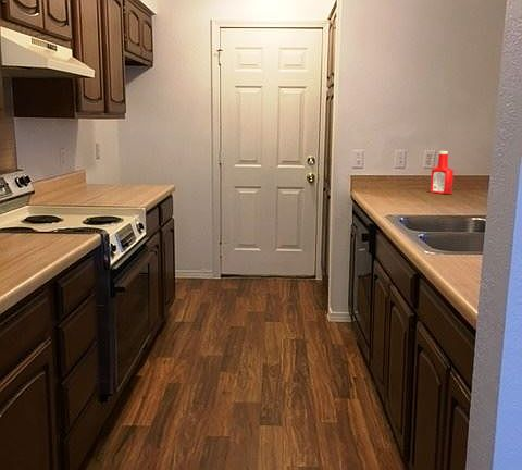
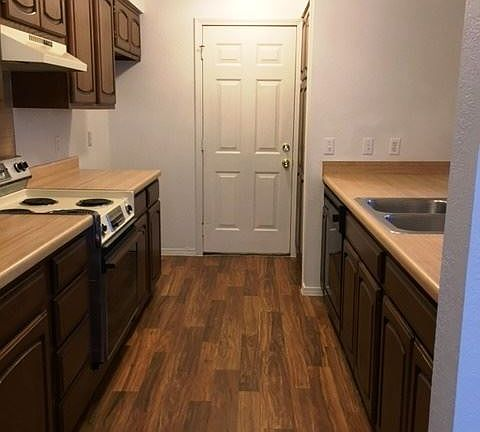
- soap bottle (442, 172)
